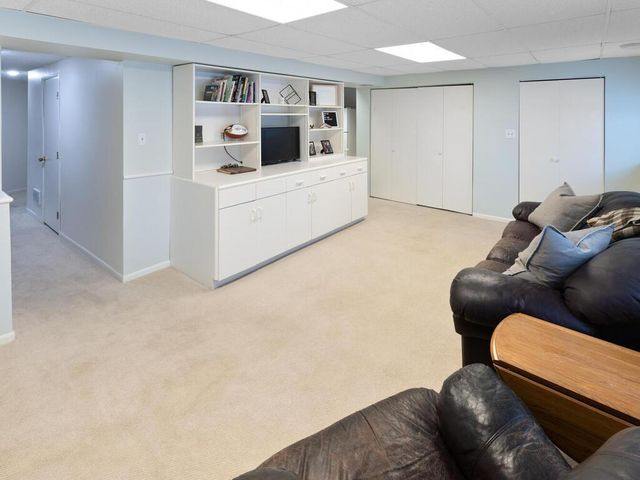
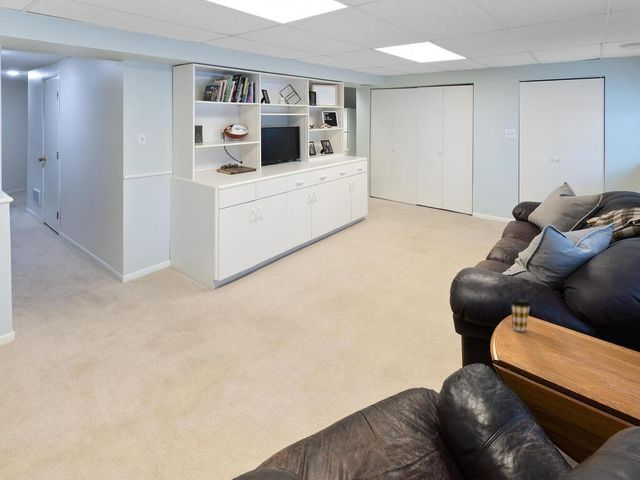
+ coffee cup (520, 314)
